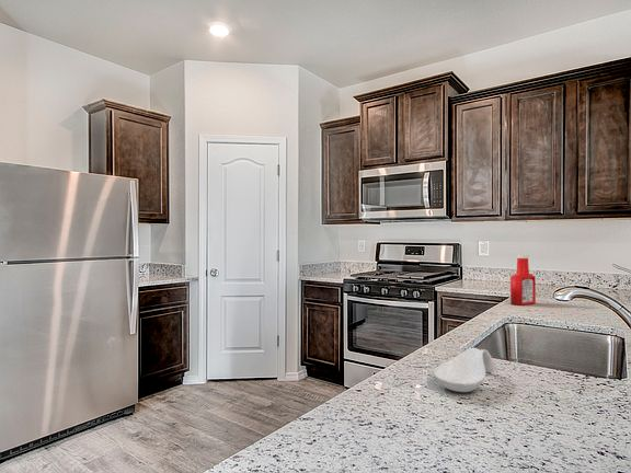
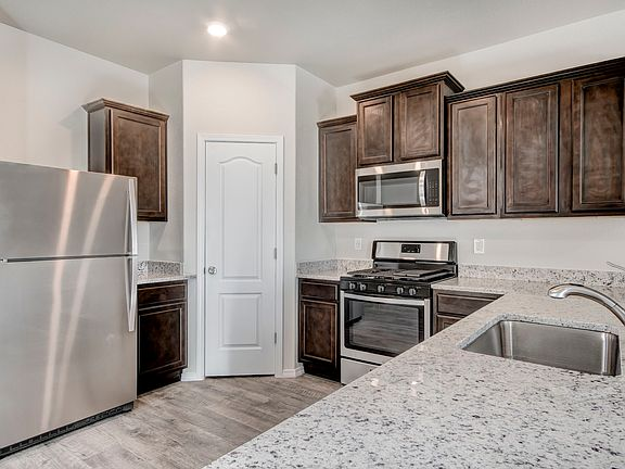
- soap bottle (523, 279)
- spoon rest (468, 367)
